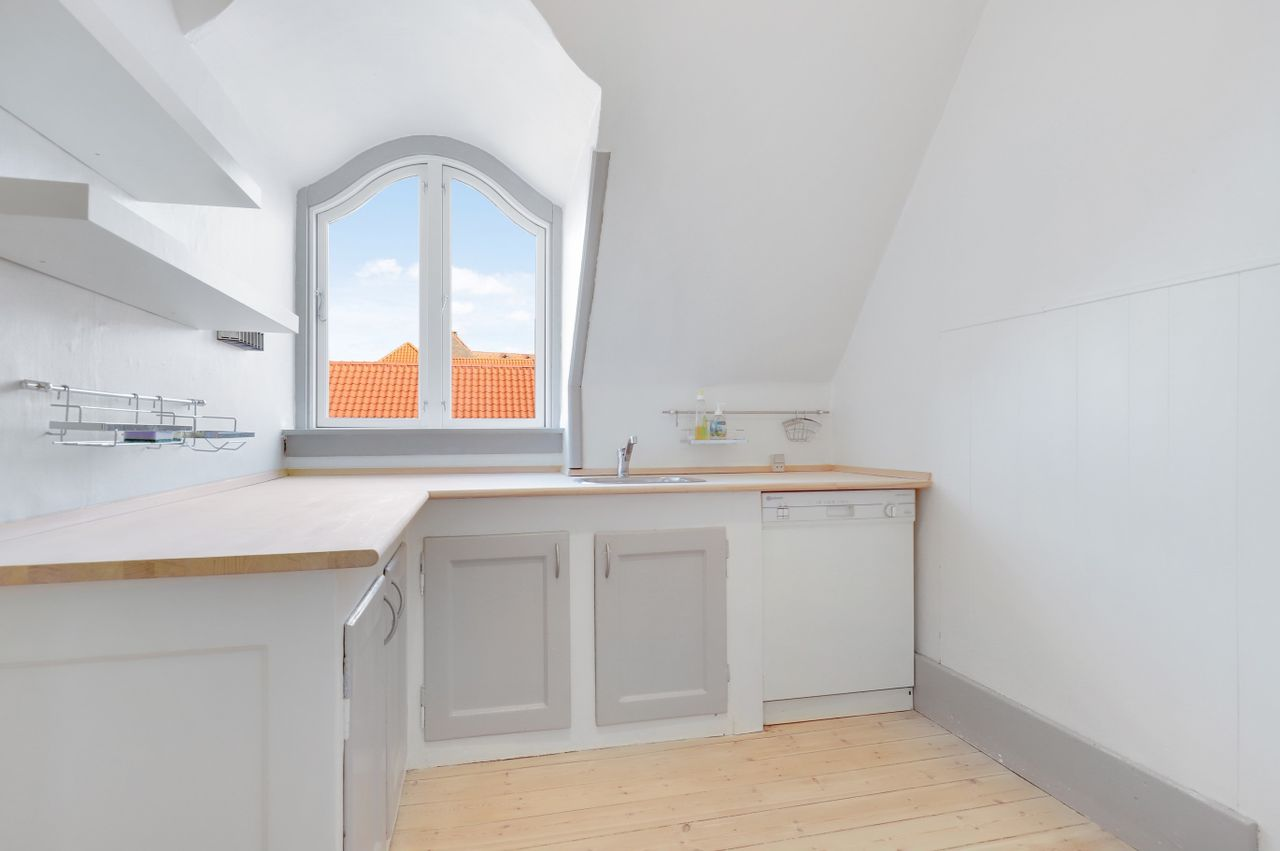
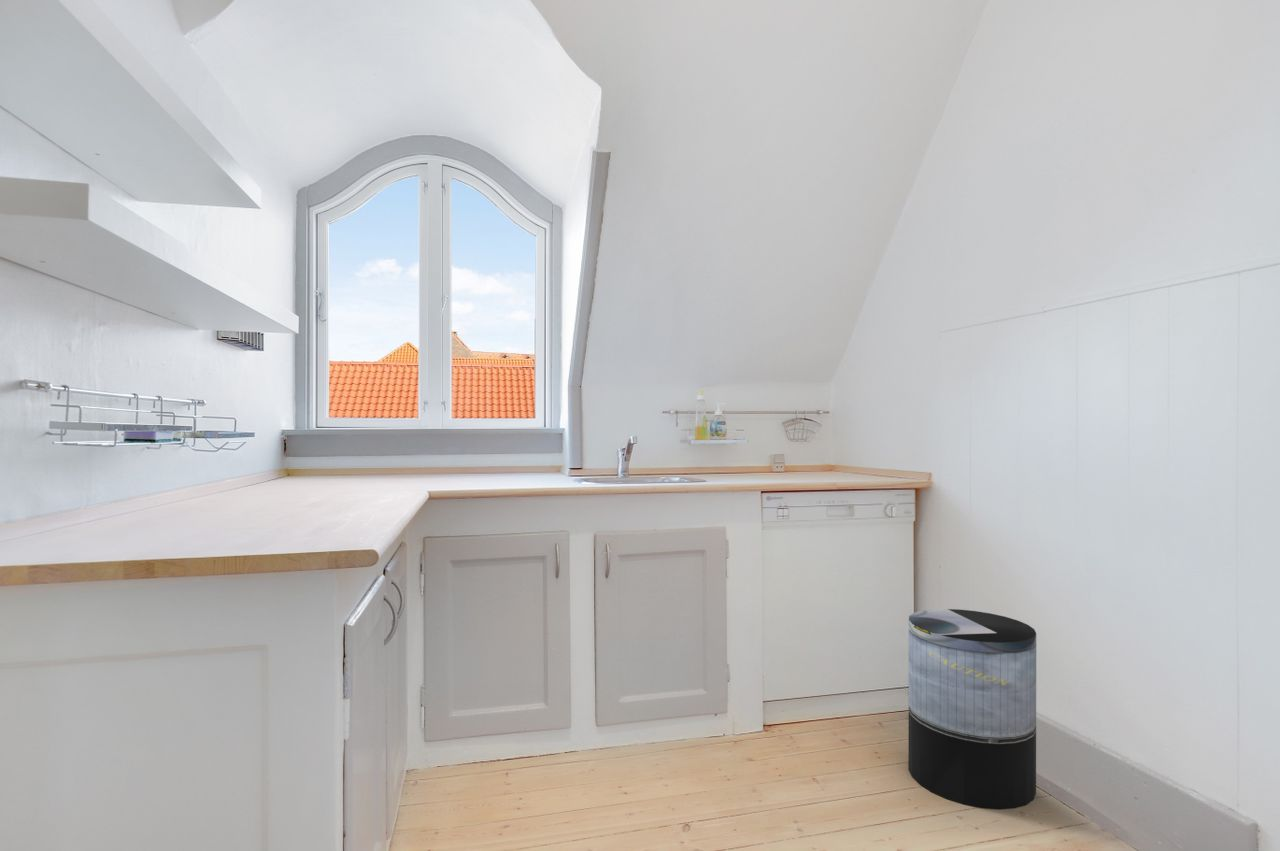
+ trash can (969, 700)
